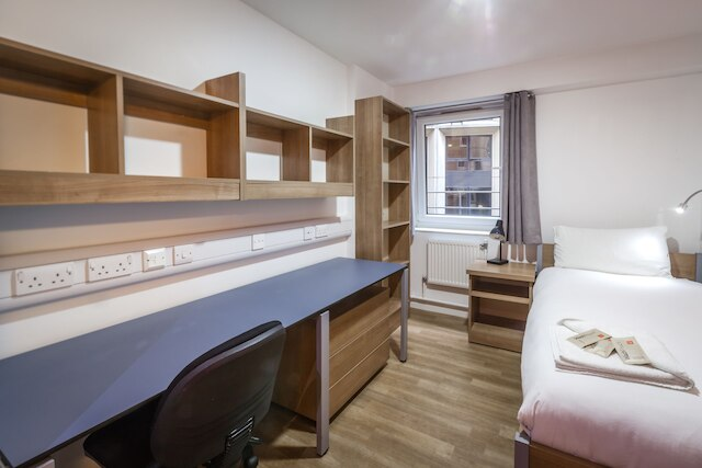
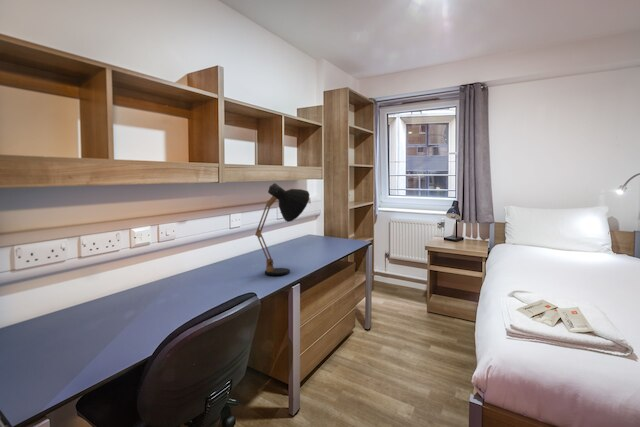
+ desk lamp (285, 220)
